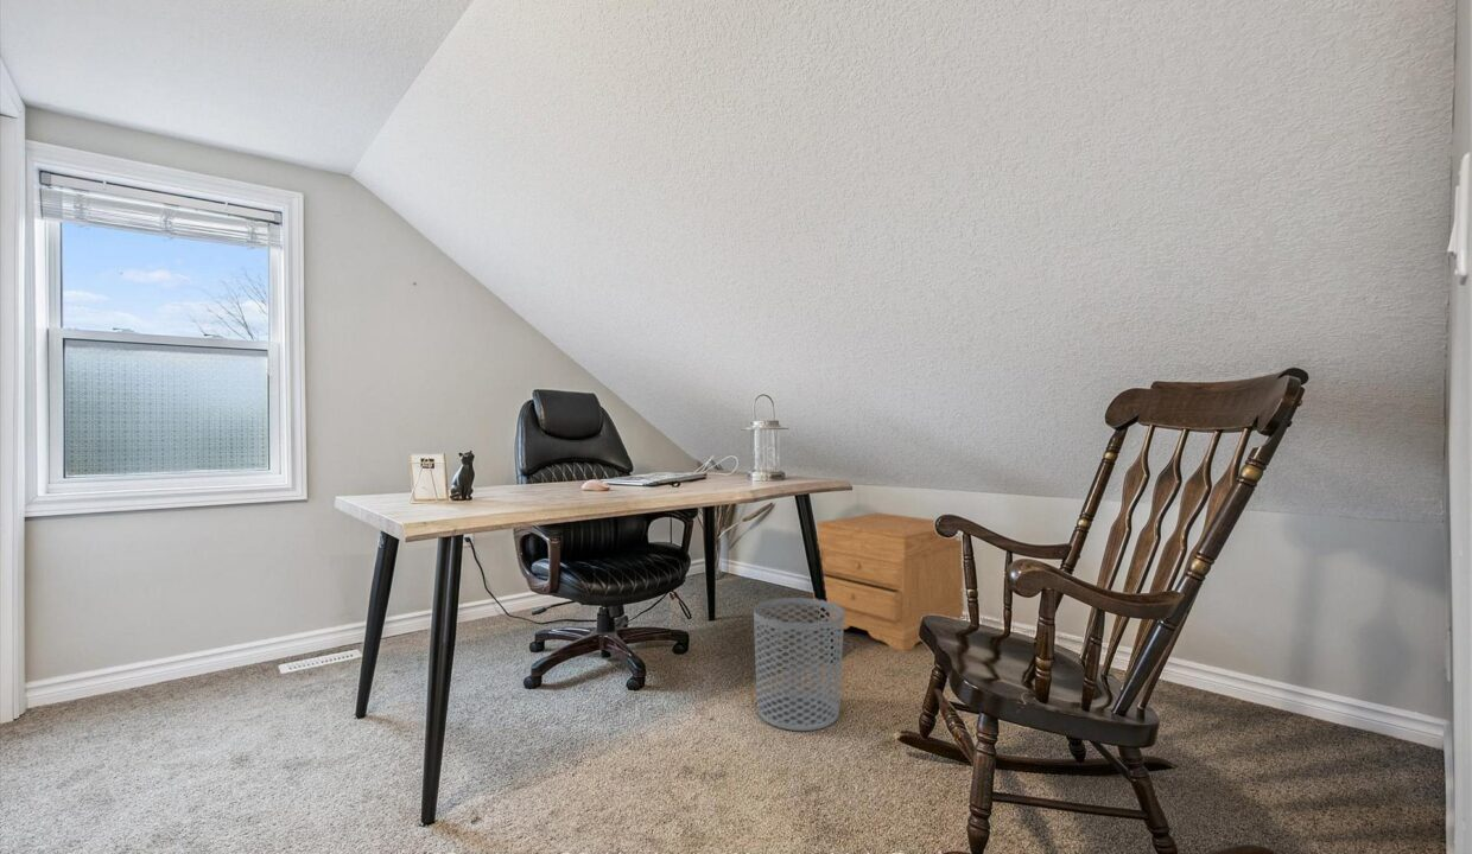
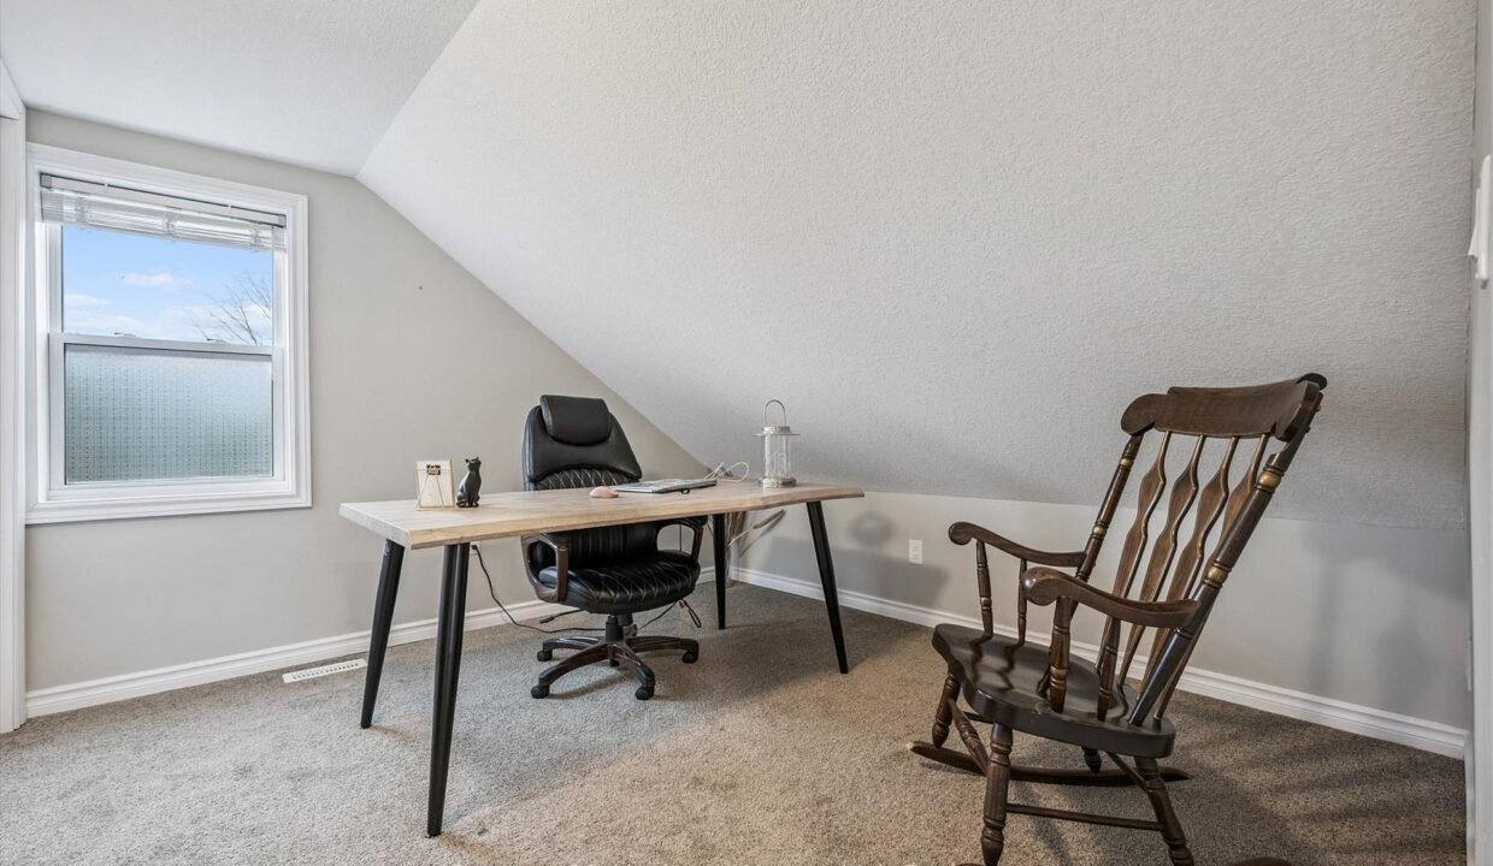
- waste bin (798, 661)
- nightstand (886, 575)
